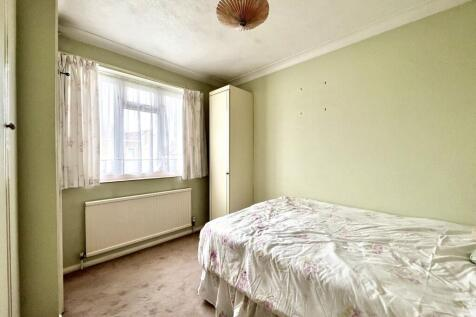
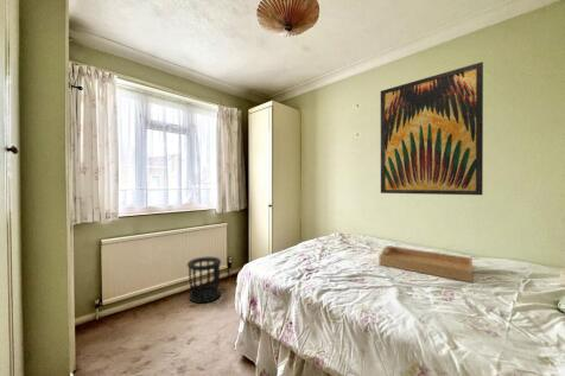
+ serving tray (424, 259)
+ wastebasket (207, 280)
+ wall art (425, 136)
